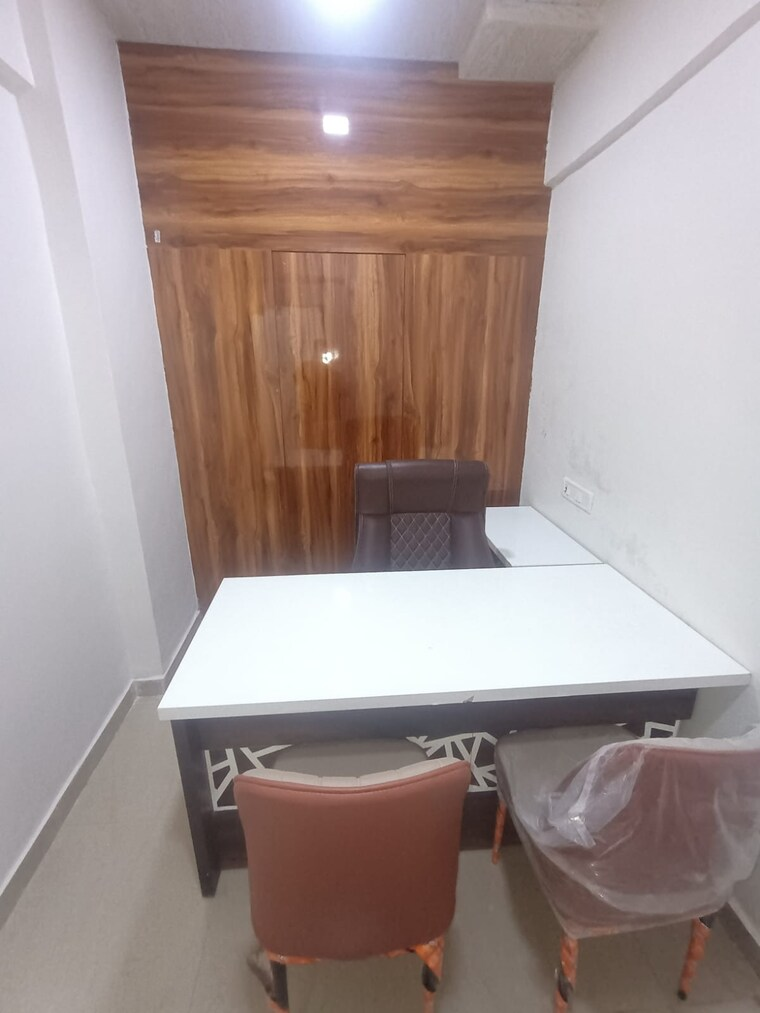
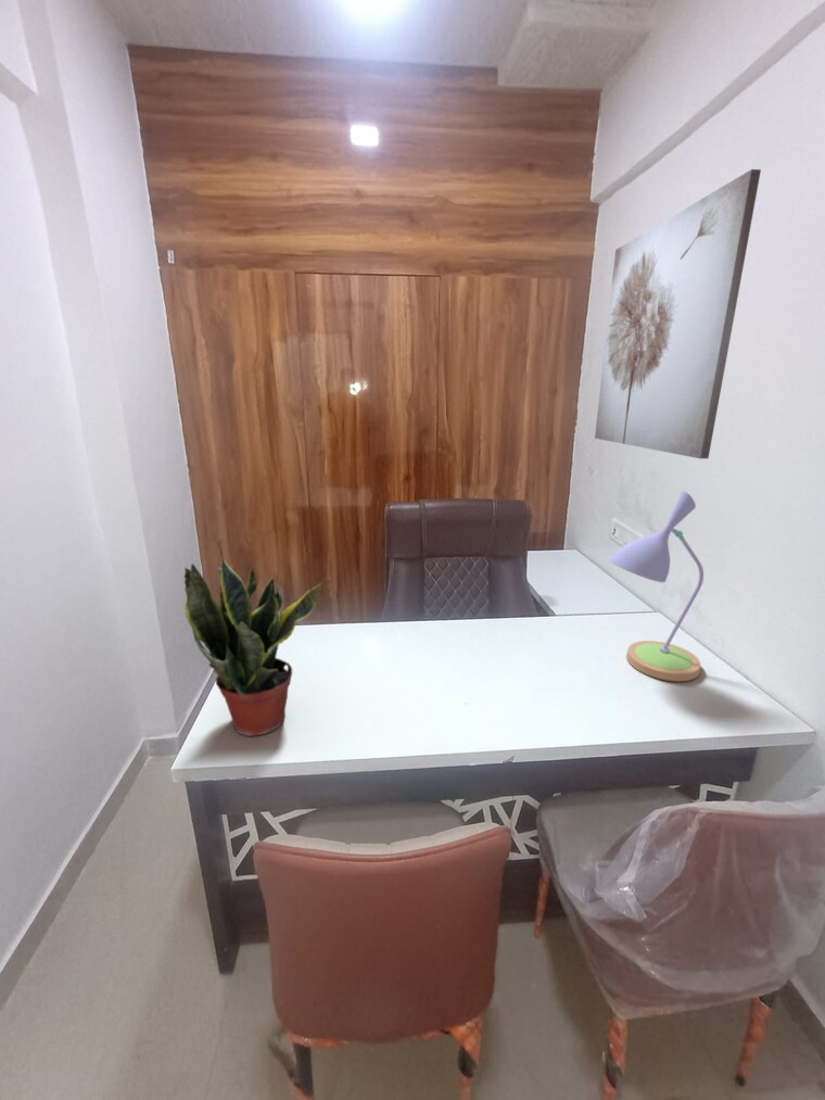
+ potted plant (262, 632)
+ wall art (655, 339)
+ desk lamp (659, 581)
